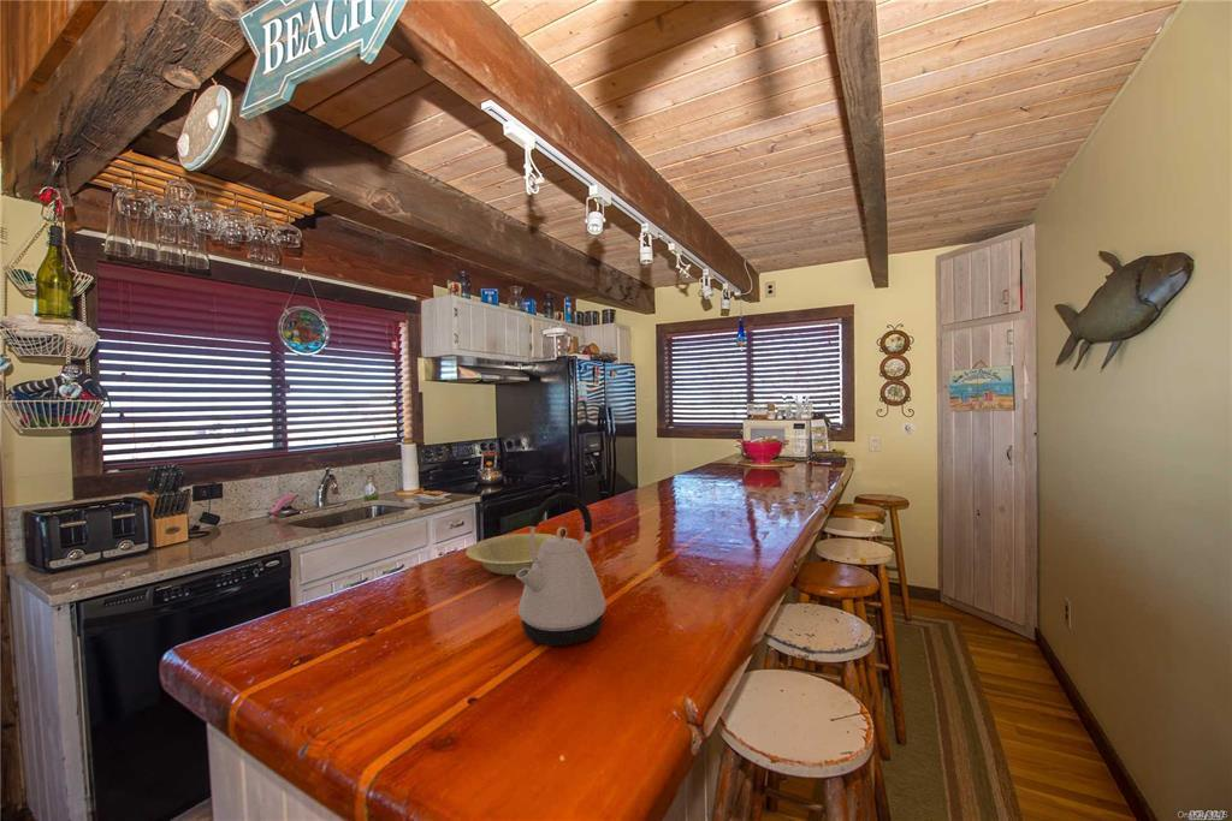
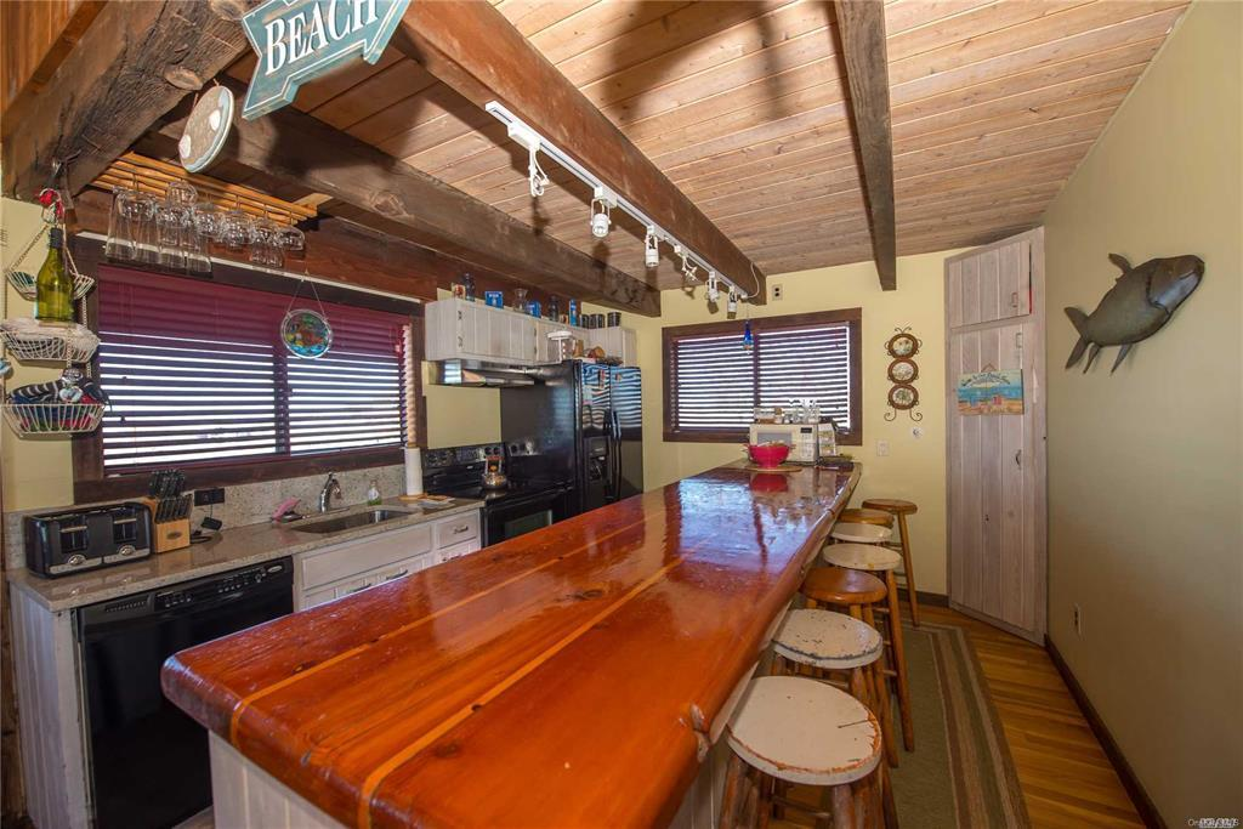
- kettle (559, 563)
- bowl (519, 557)
